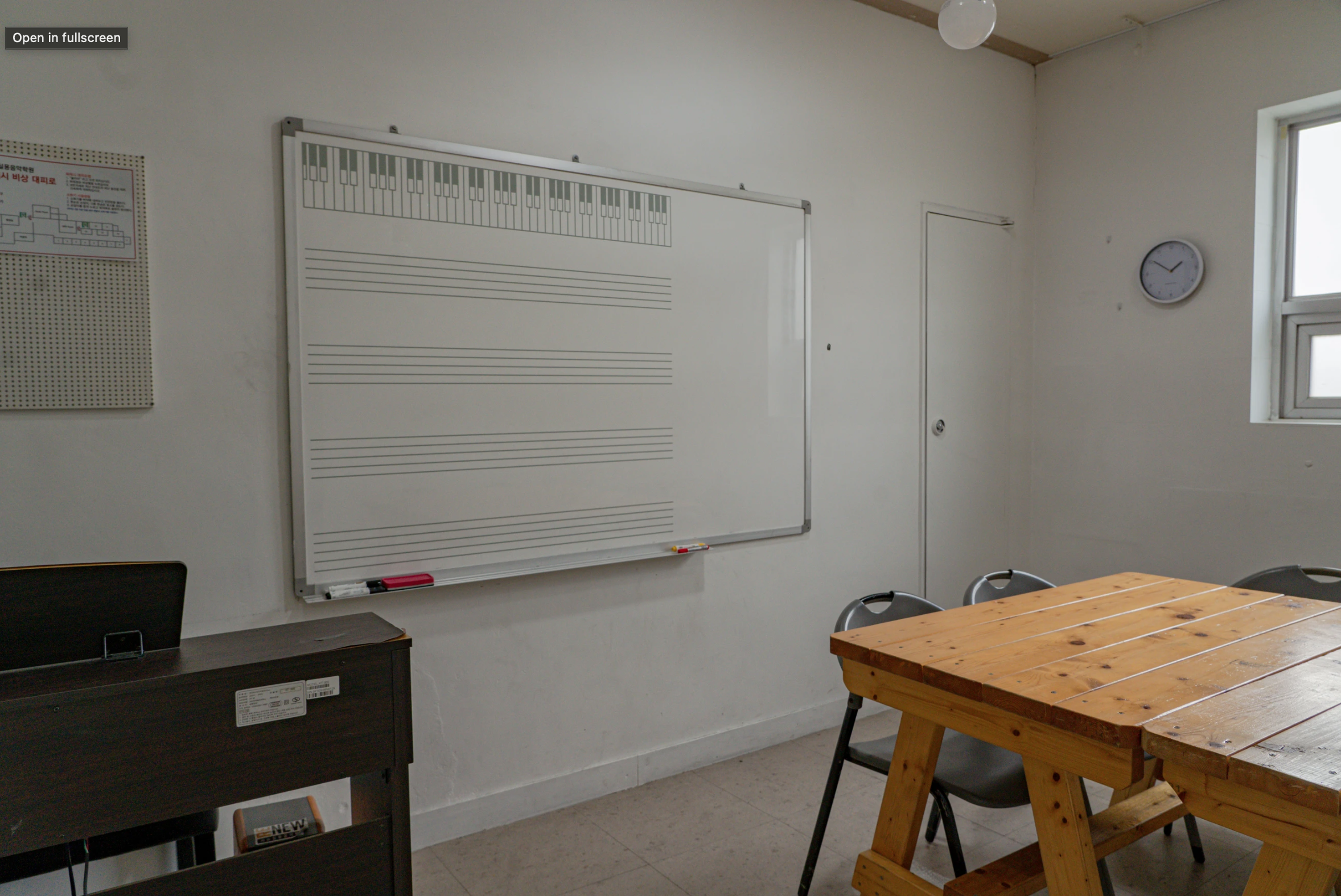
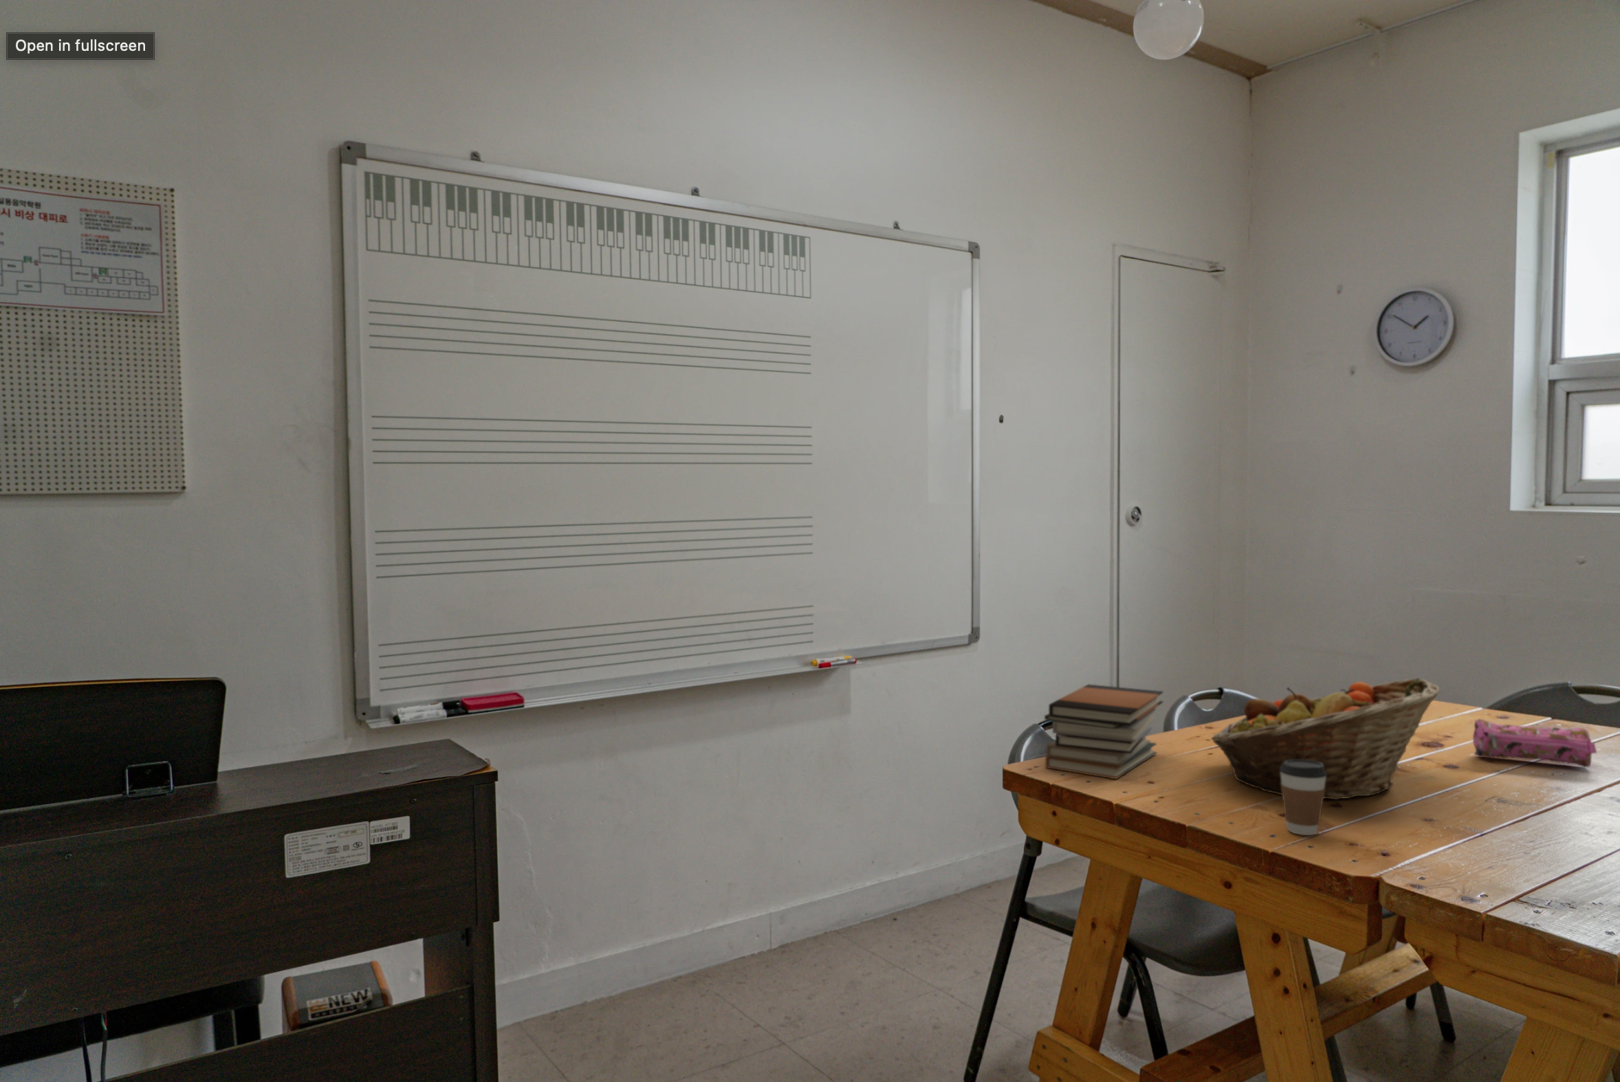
+ coffee cup (1302, 797)
+ book stack (1105, 728)
+ pencil case (1532, 743)
+ fruit basket (1323, 728)
